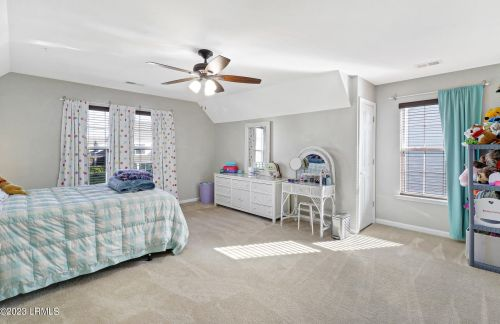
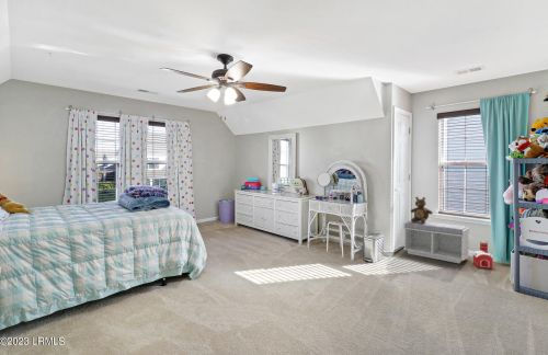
+ teddy bear (420, 209)
+ bench (435, 239)
+ toy house (482, 253)
